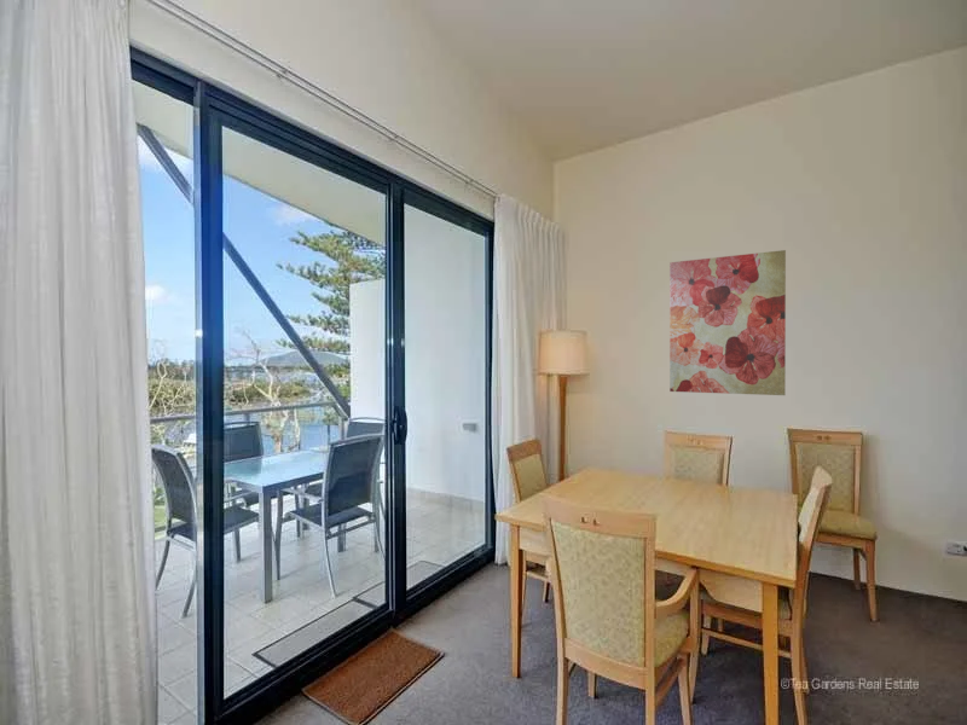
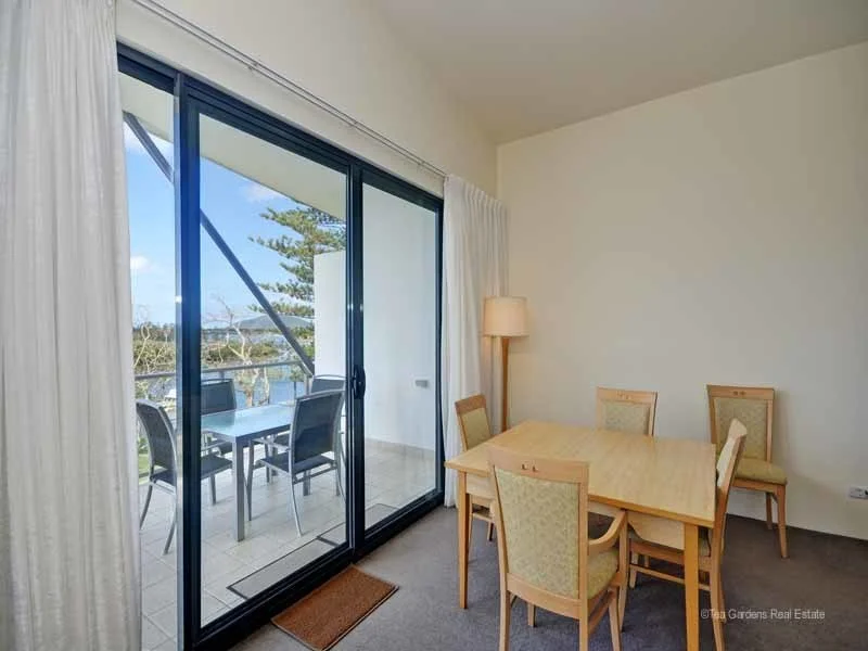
- wall art (724, 325)
